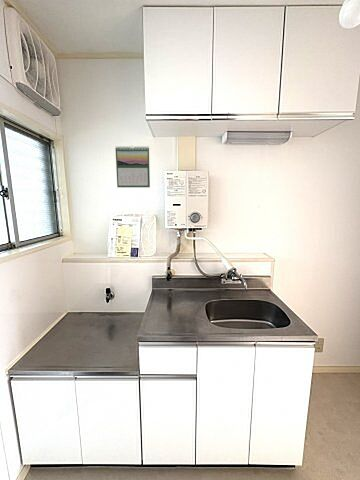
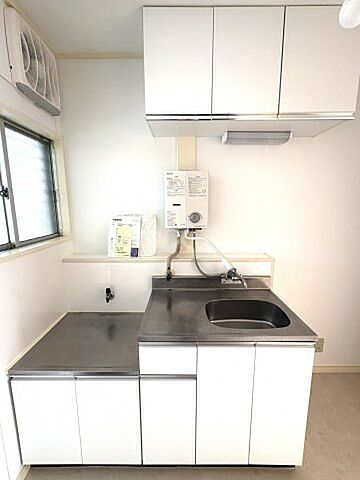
- calendar (132, 166)
